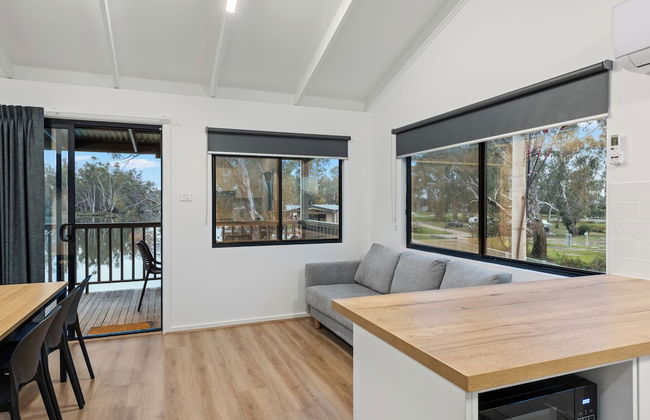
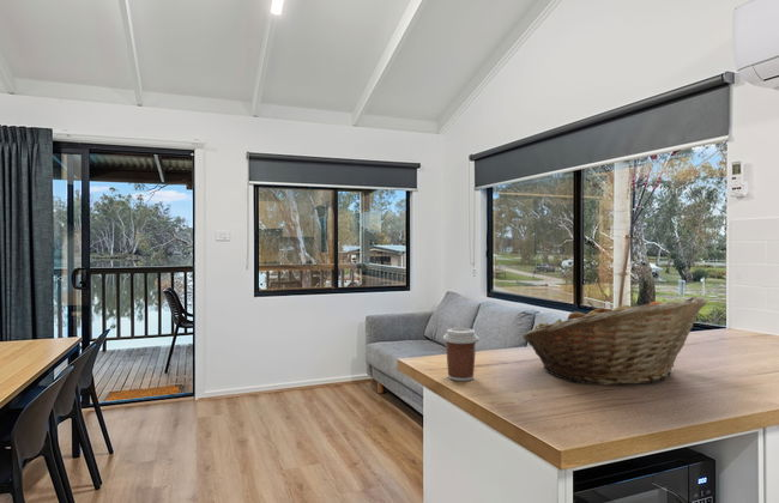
+ fruit basket (612, 333)
+ coffee cup (460, 353)
